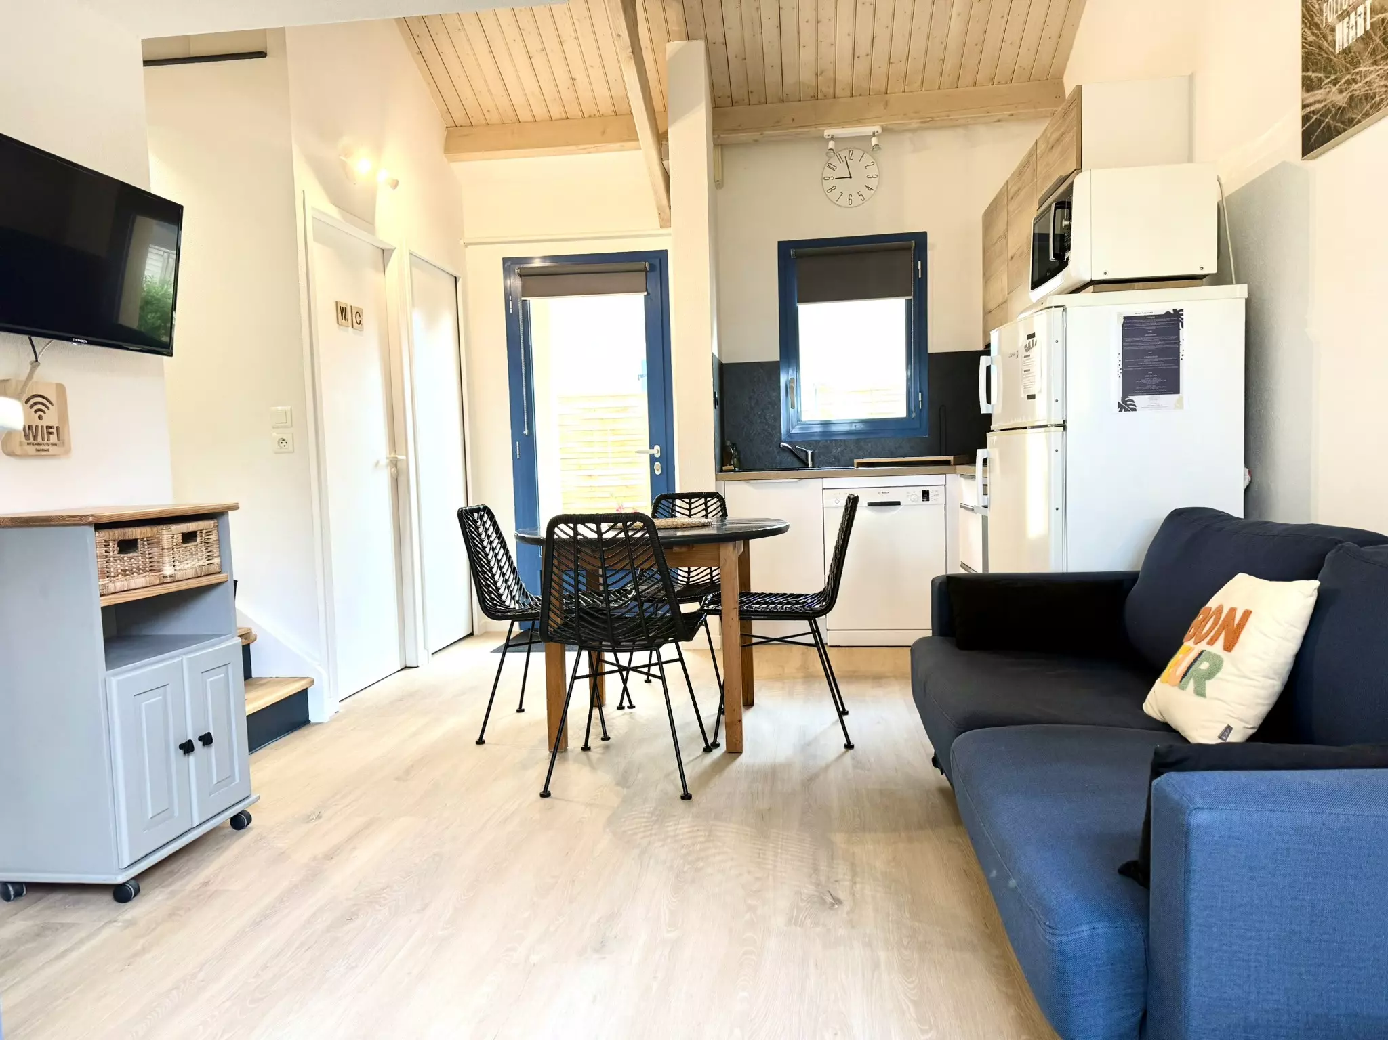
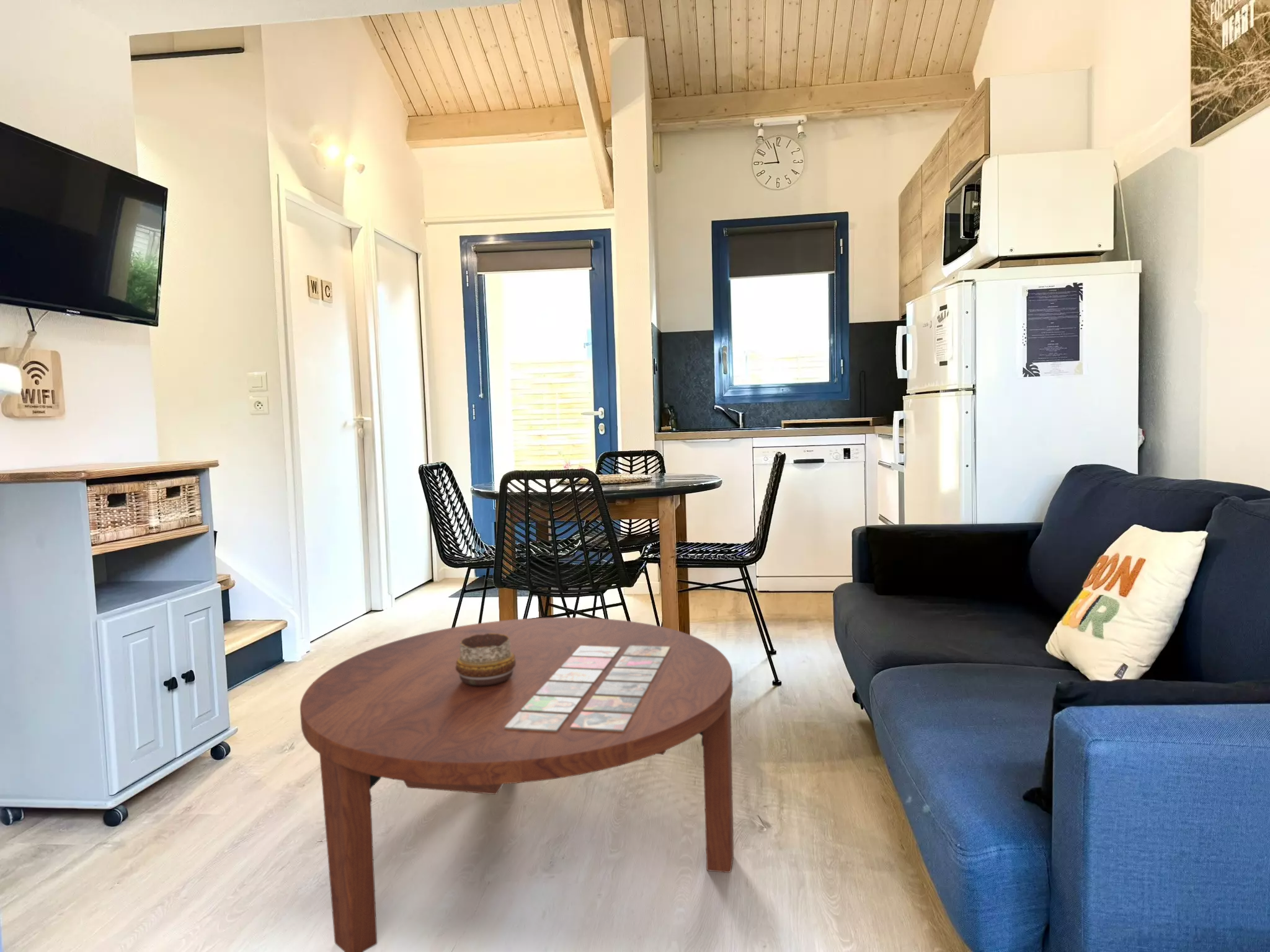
+ coffee table (528, 759)
+ magazine (597, 679)
+ decorative bowl (486, 659)
